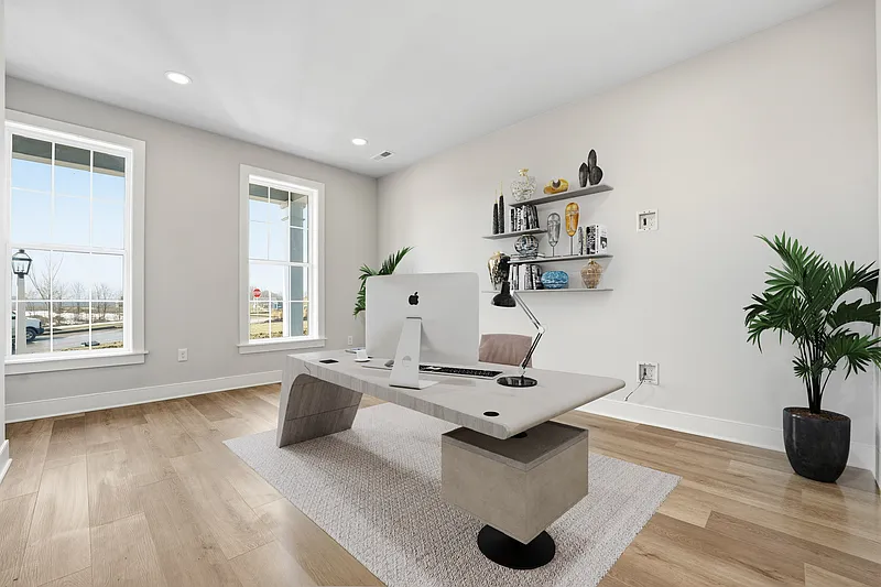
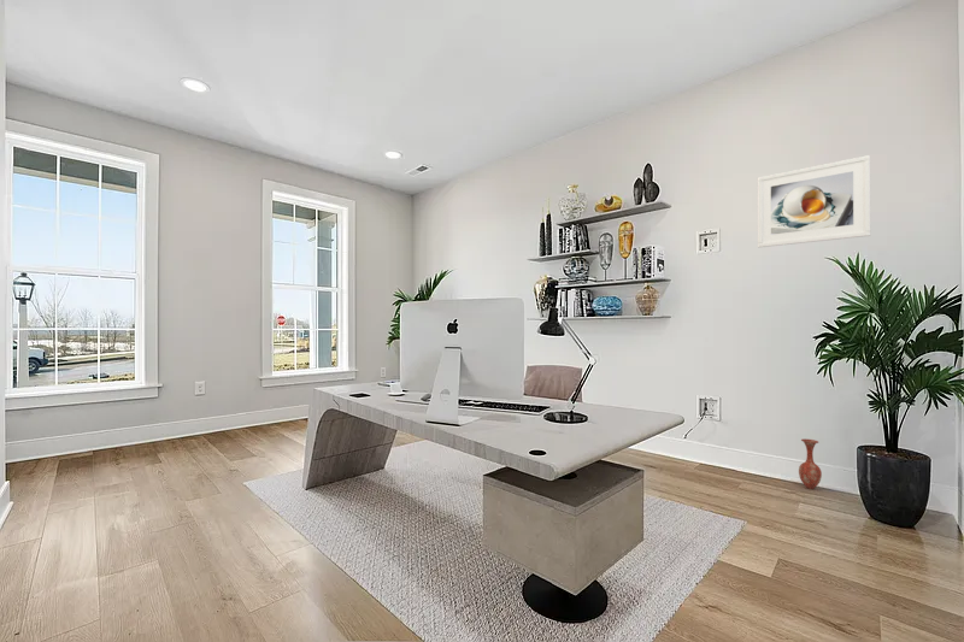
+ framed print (810, 204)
+ vase (810, 464)
